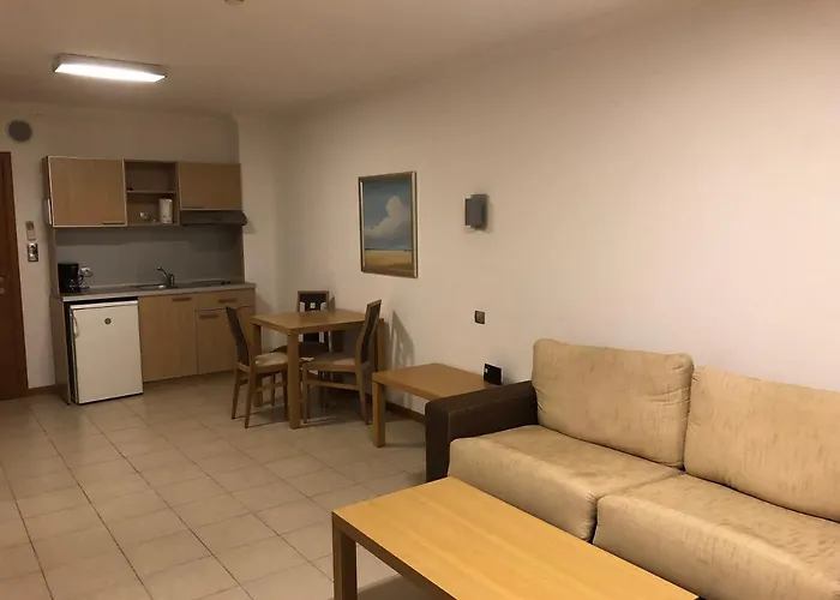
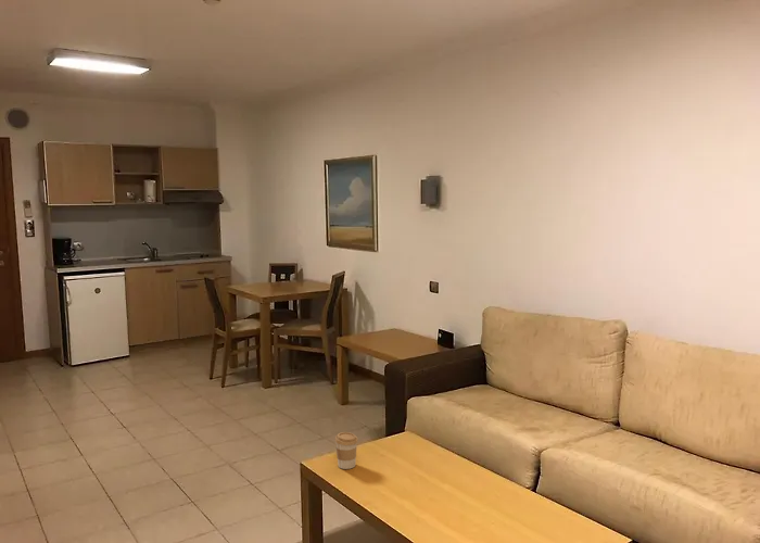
+ coffee cup (346, 450)
